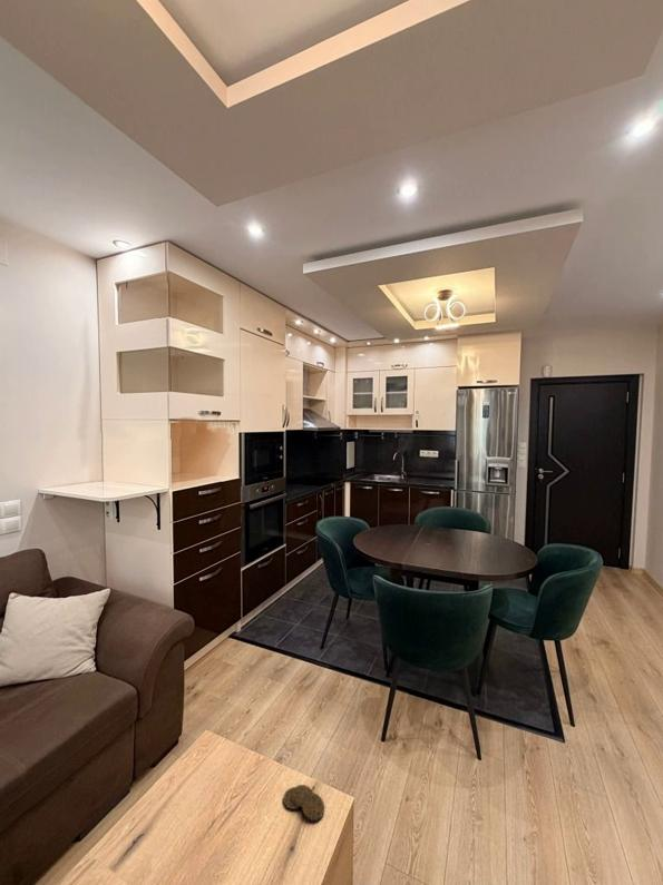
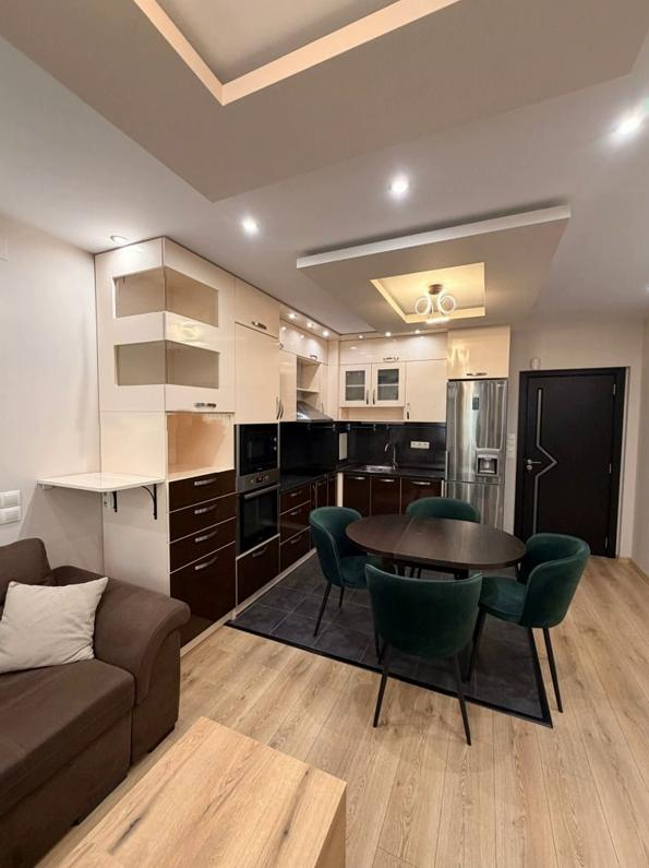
- coaster (303, 800)
